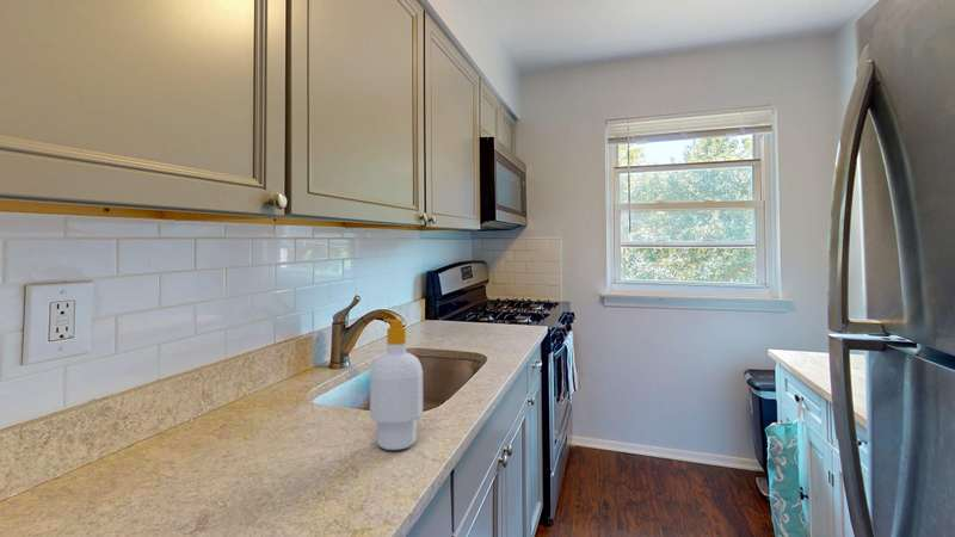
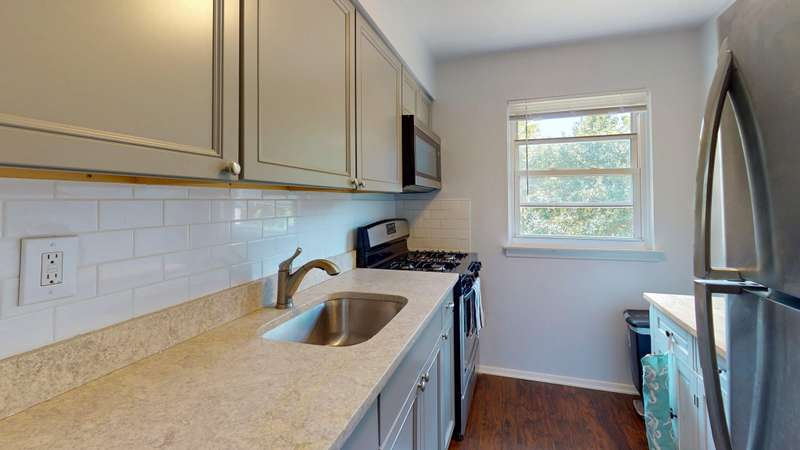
- soap bottle (396, 381)
